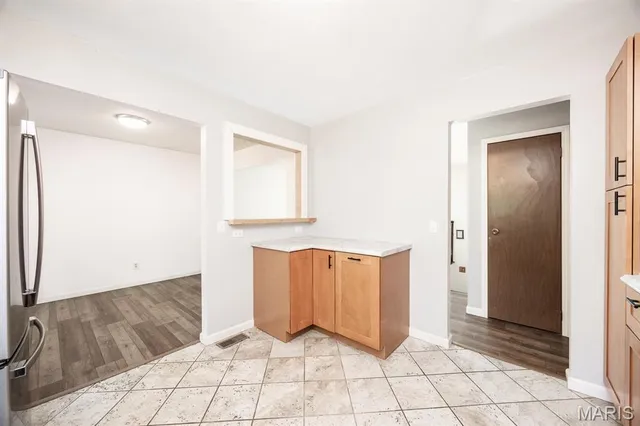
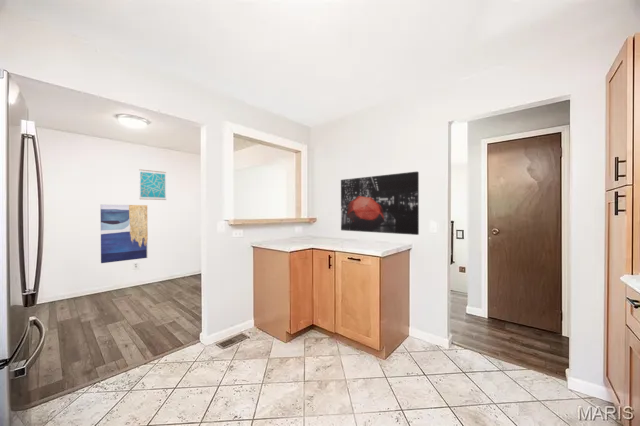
+ wall art (125, 232)
+ wall art (153, 185)
+ wall art (375, 204)
